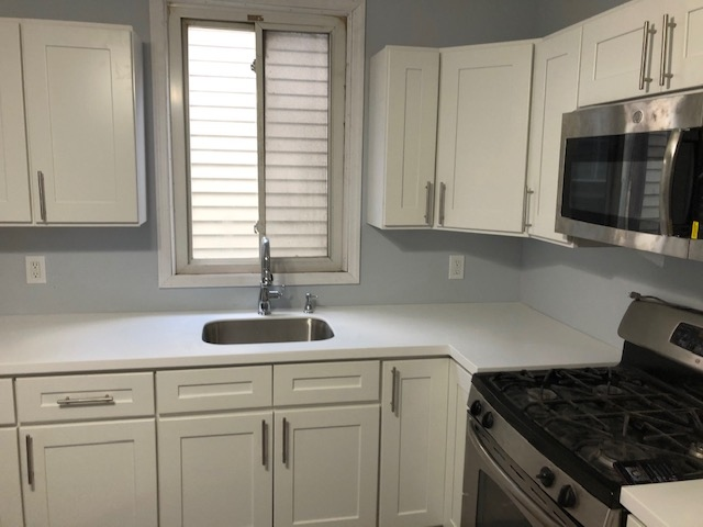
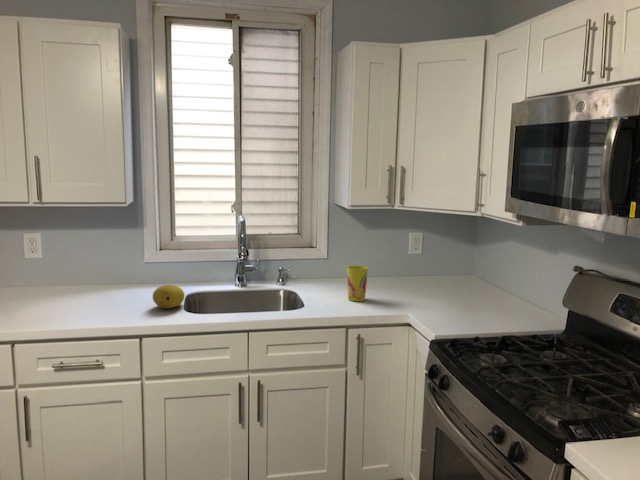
+ fruit (169, 295)
+ cup (356, 283)
